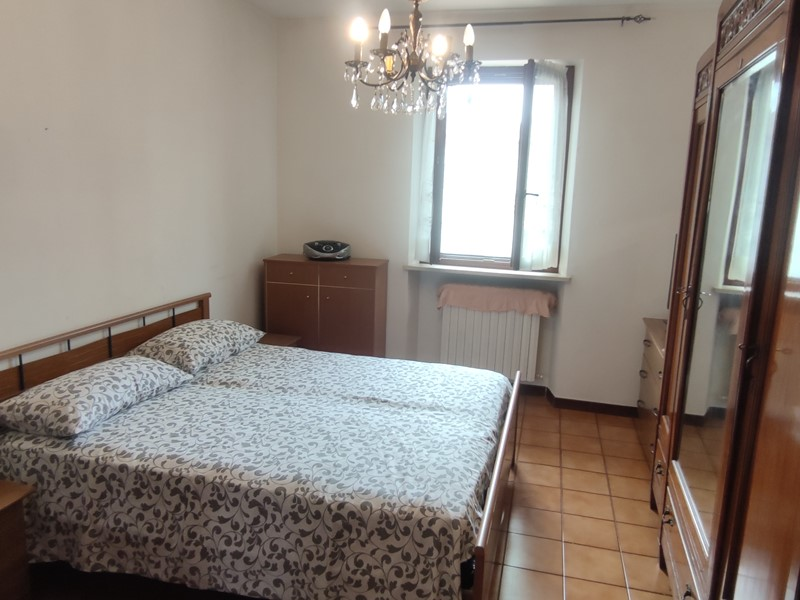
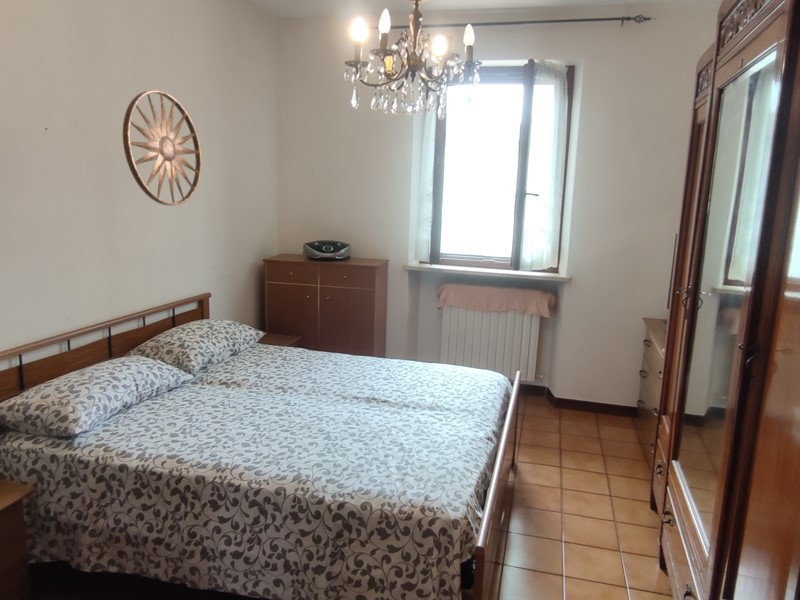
+ wall art (165, 149)
